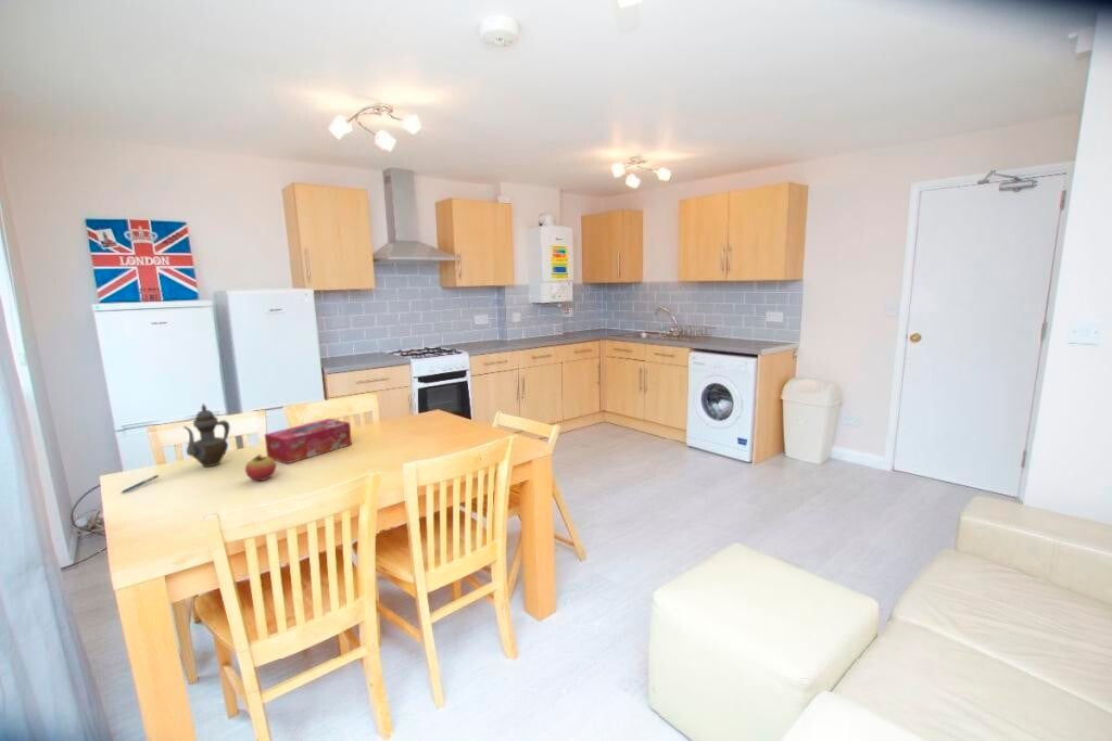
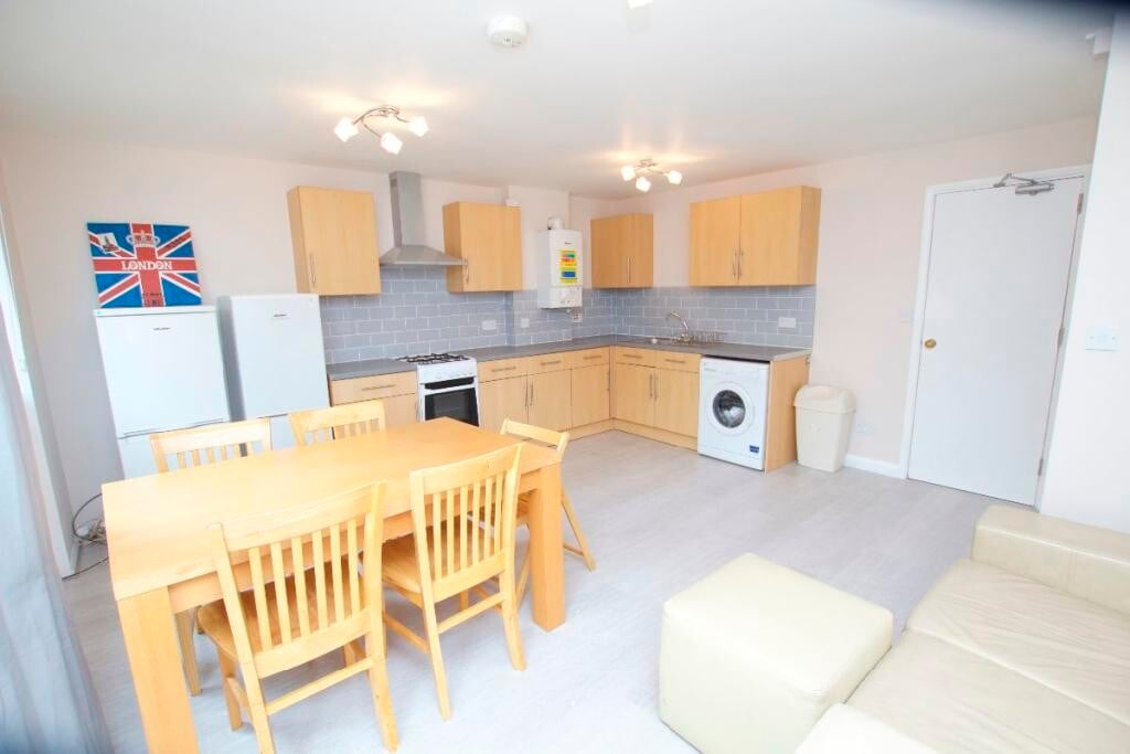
- pen (139, 483)
- teapot (207, 433)
- tissue box (309, 439)
- fruit (261, 465)
